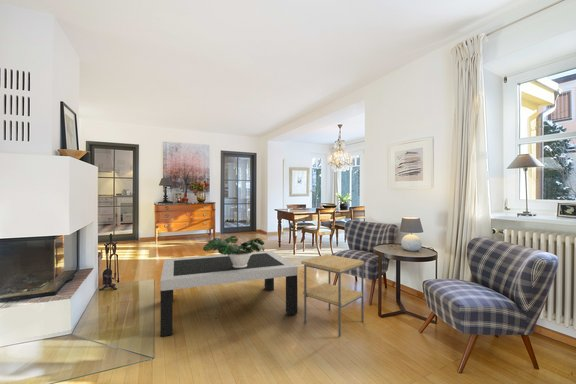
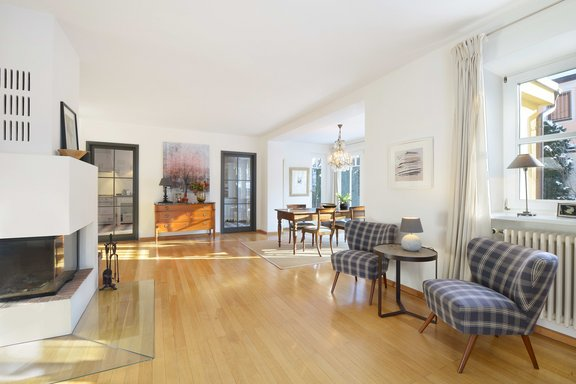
- coffee table (227, 282)
- side table (332, 291)
- potted plant (234, 252)
